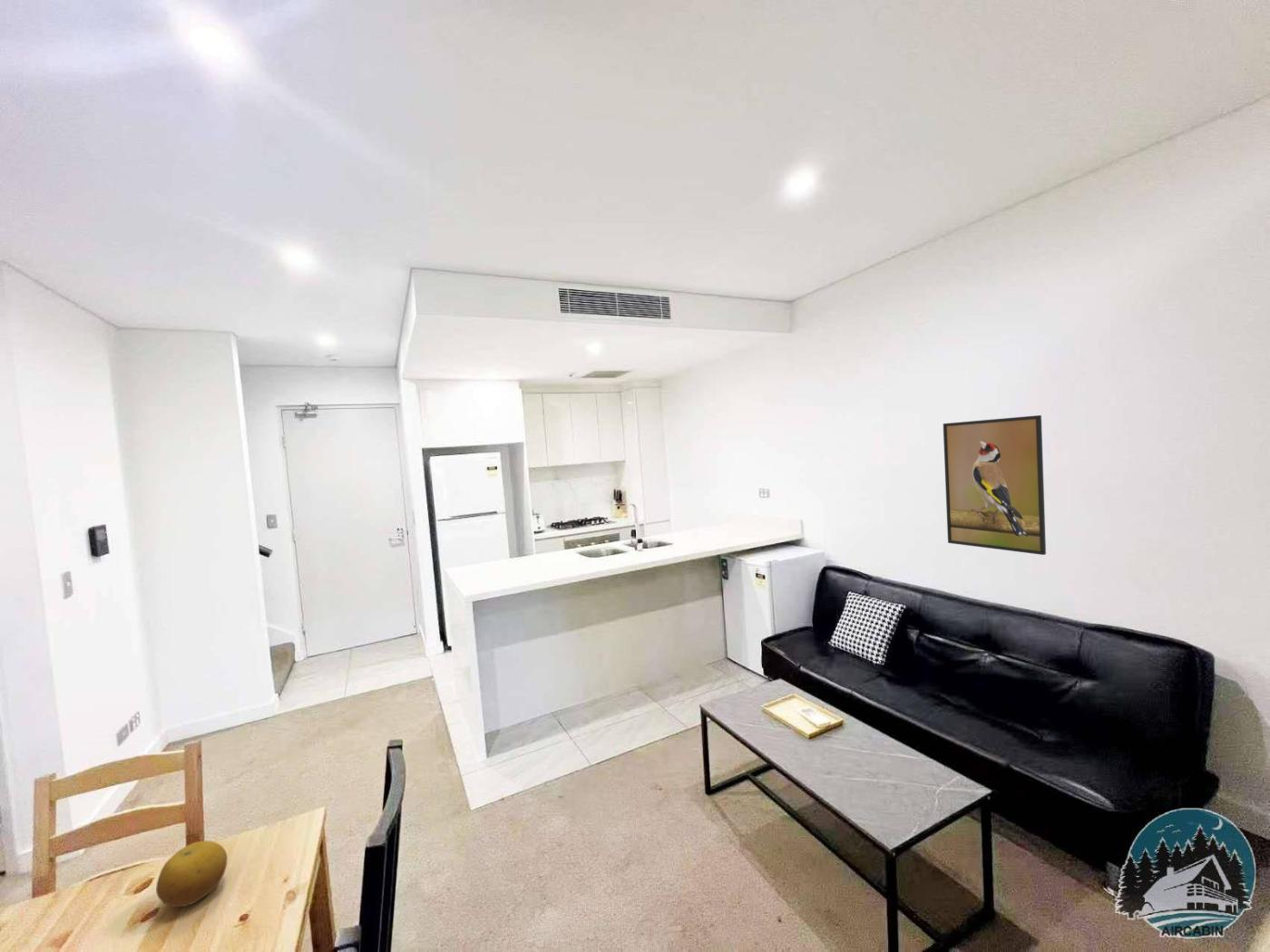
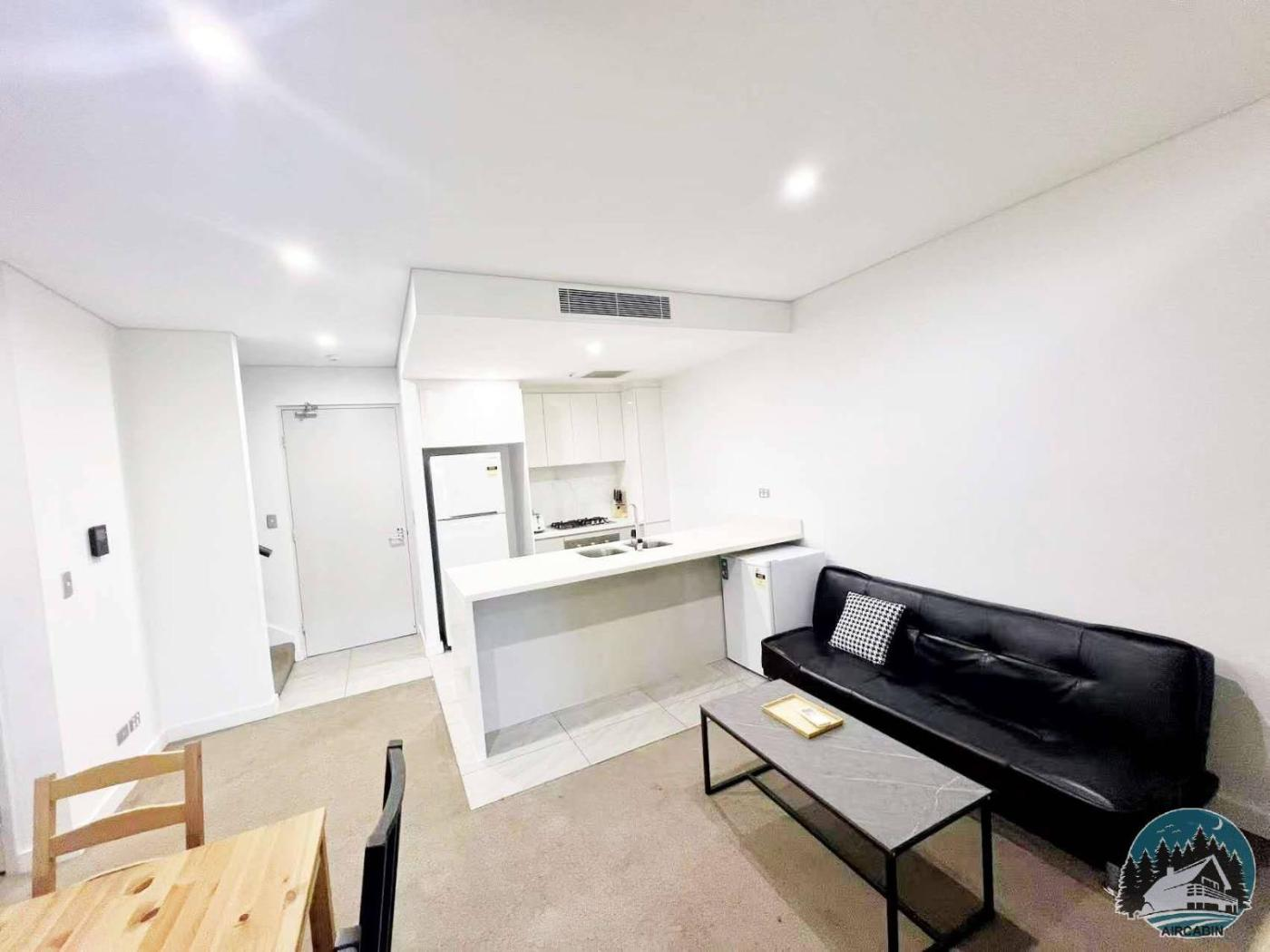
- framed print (991, 484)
- fruit (192, 872)
